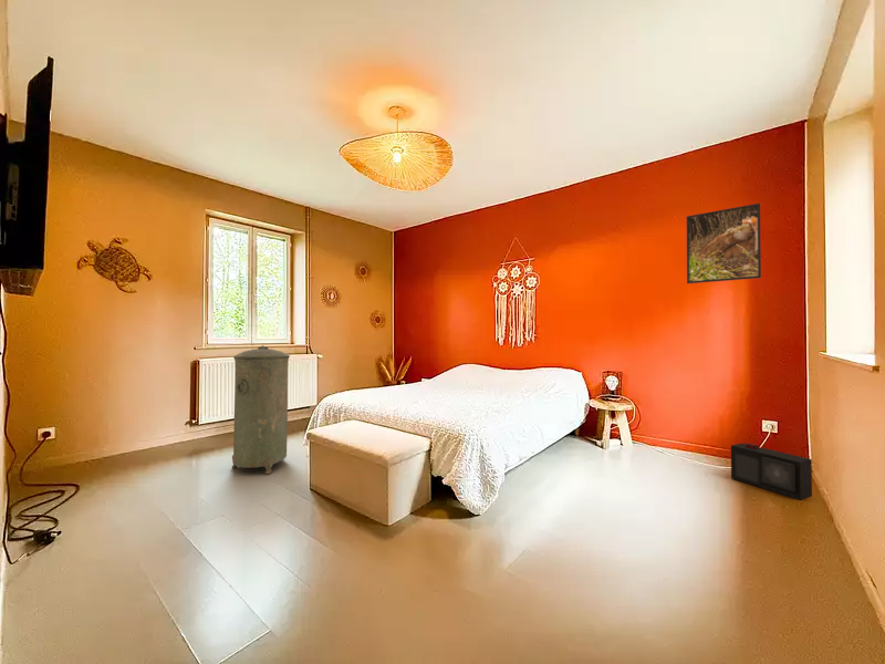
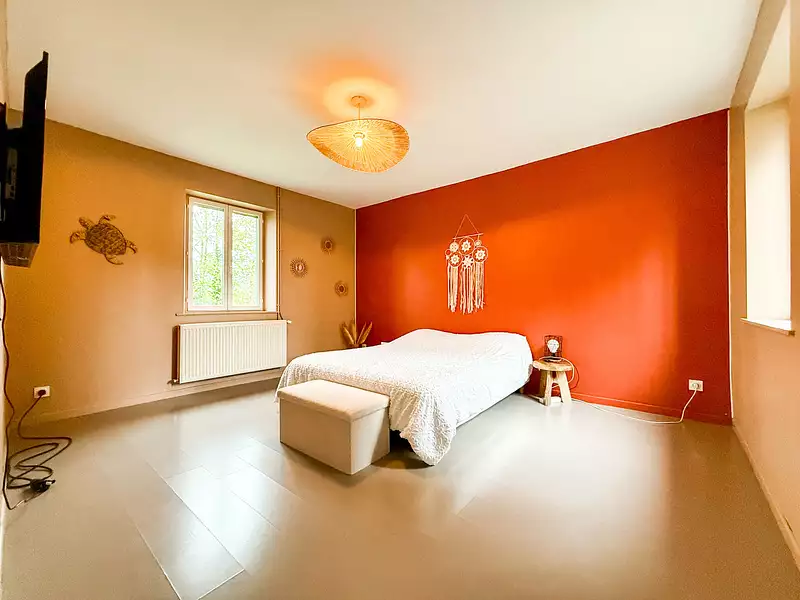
- speaker (768, 467)
- trash can (262, 405)
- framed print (721, 245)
